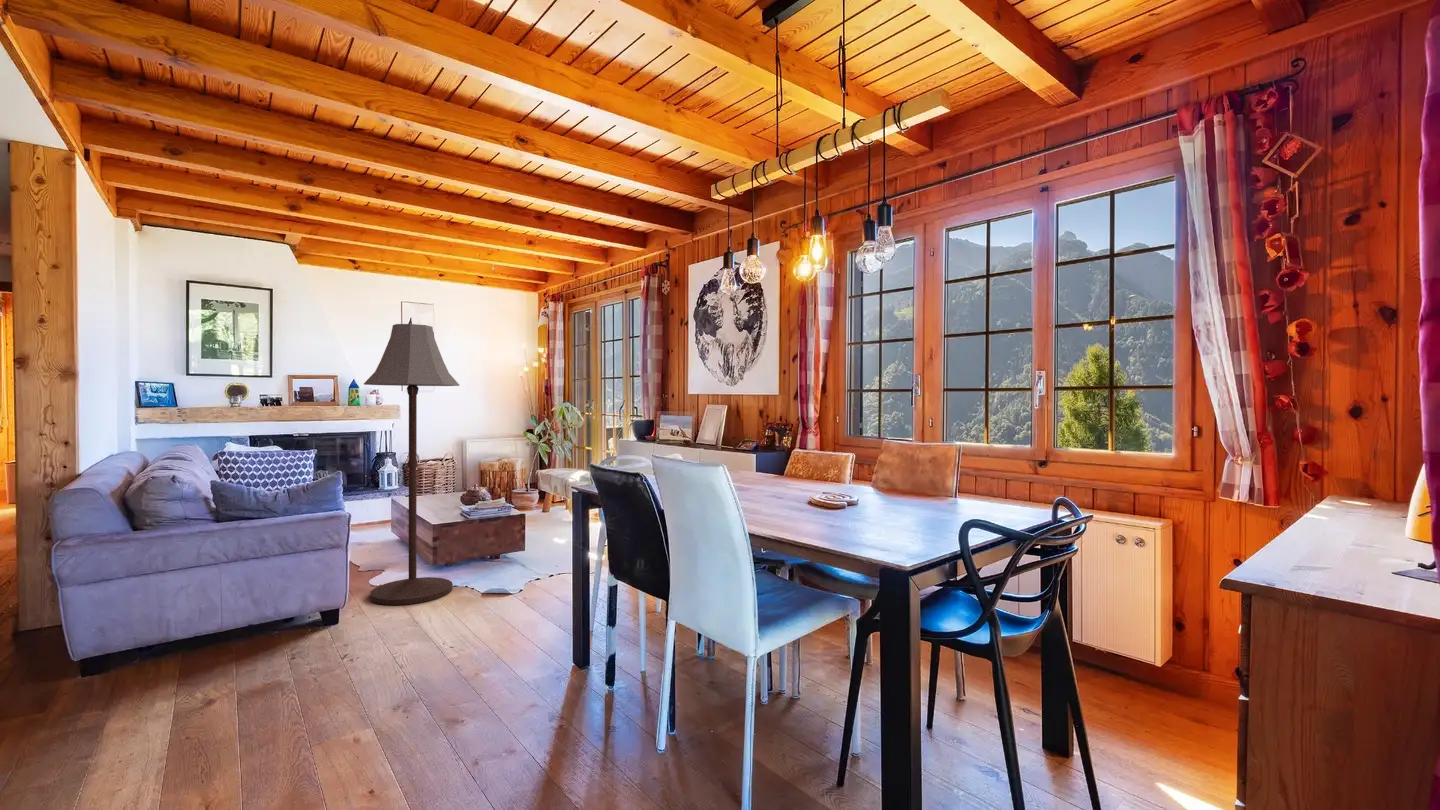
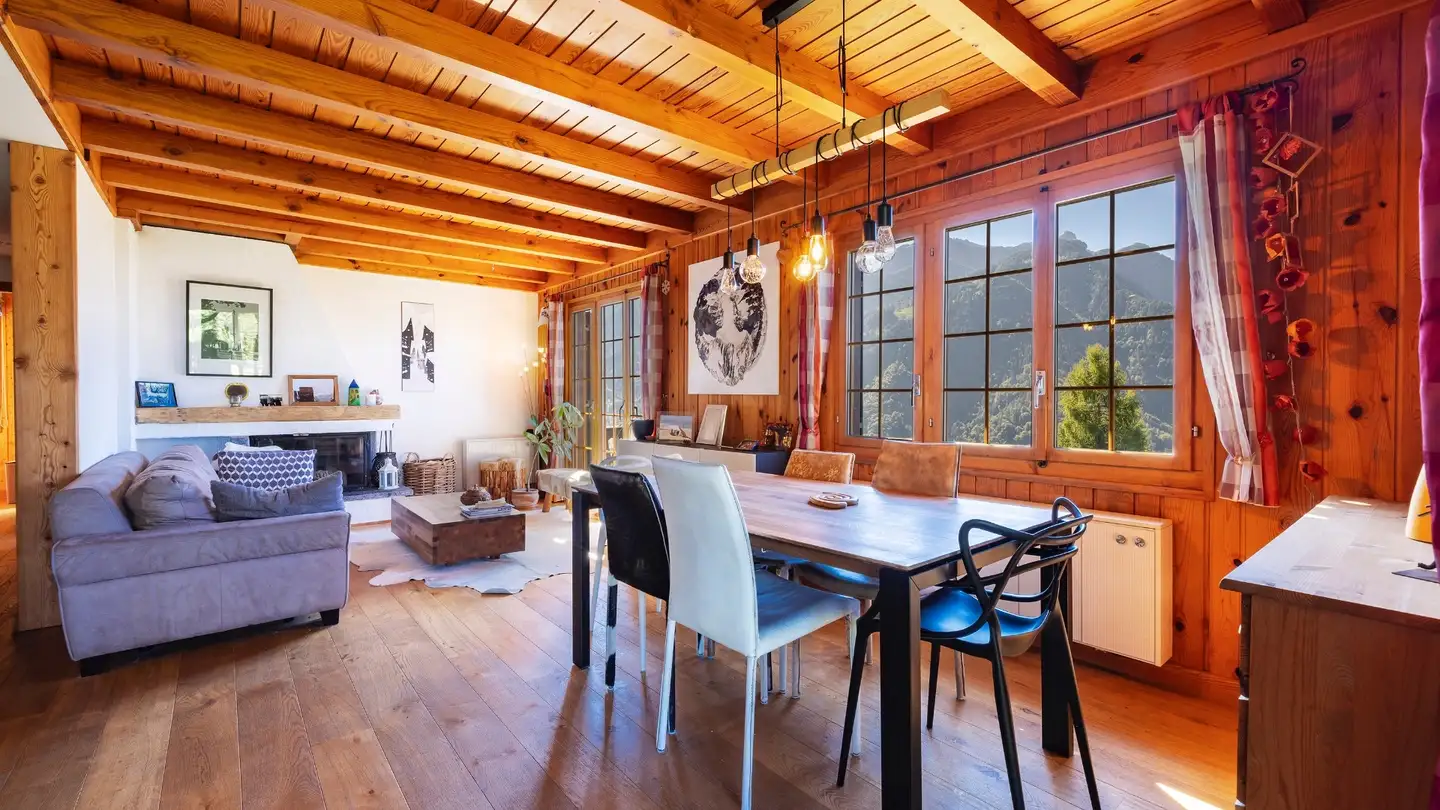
- floor lamp (412, 459)
